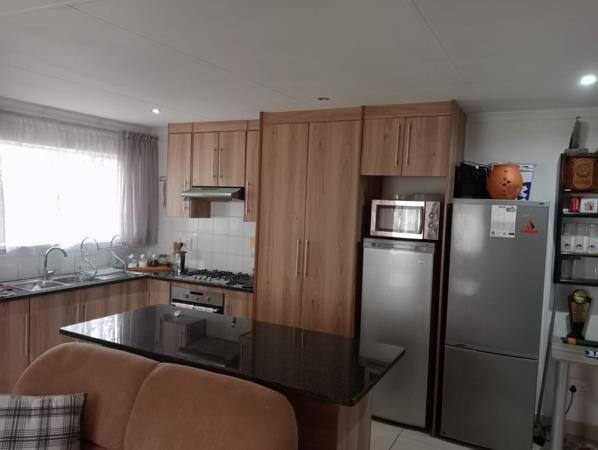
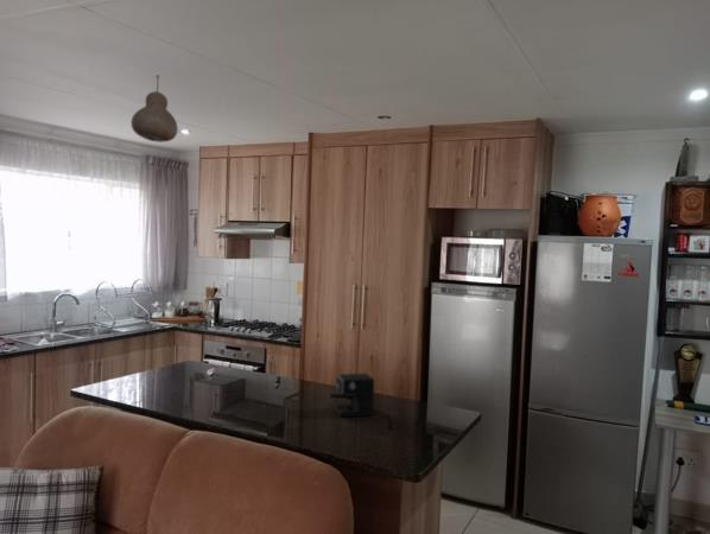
+ pendant light (154, 107)
+ coffee maker (362, 400)
